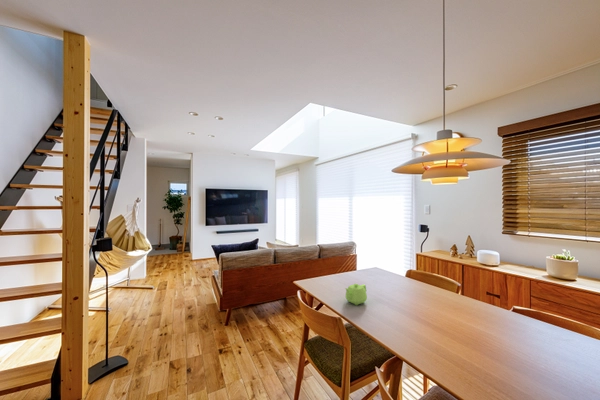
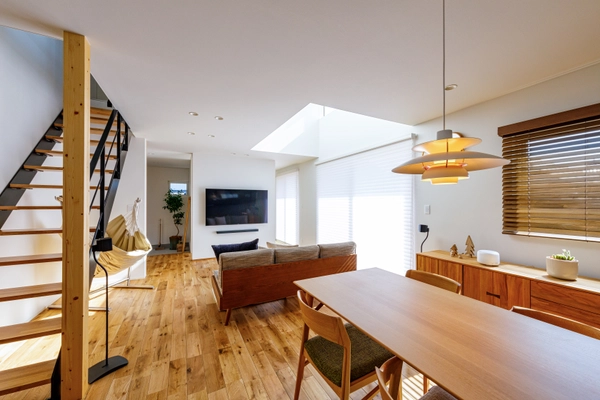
- teapot (355, 293)
